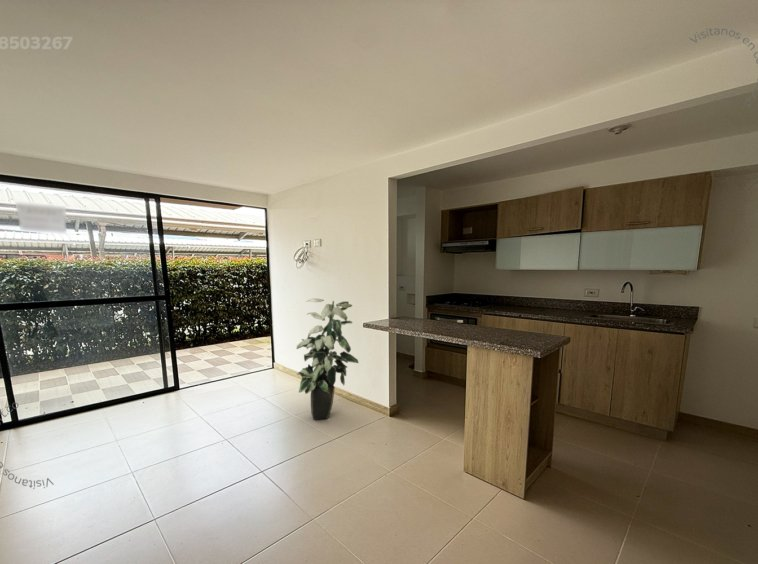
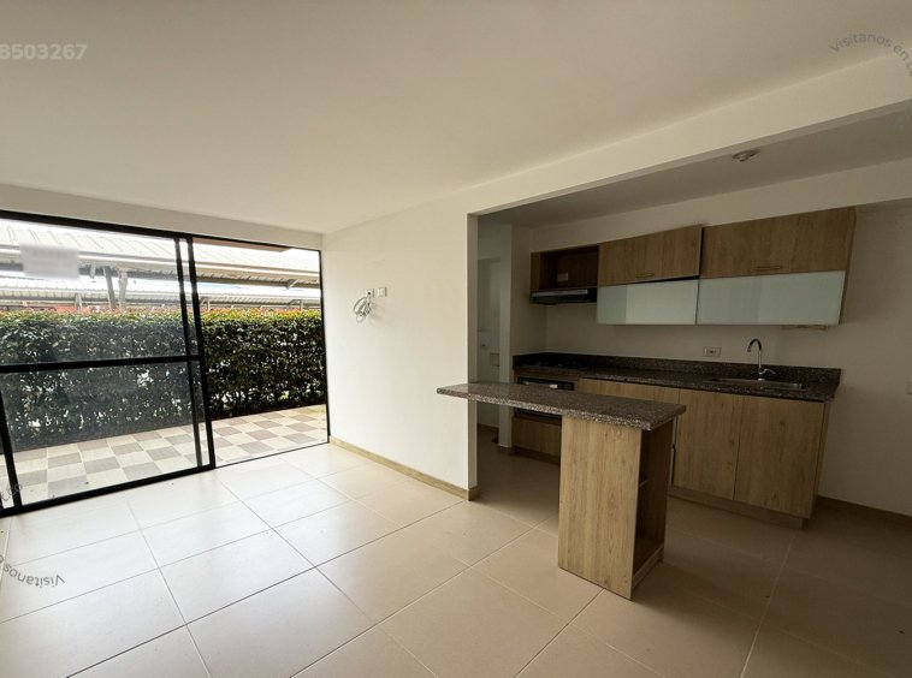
- indoor plant (324, 357)
